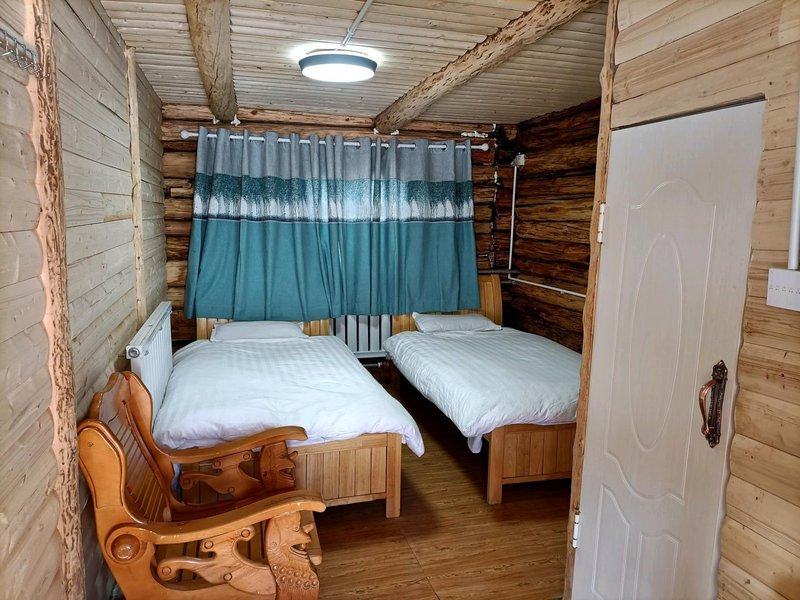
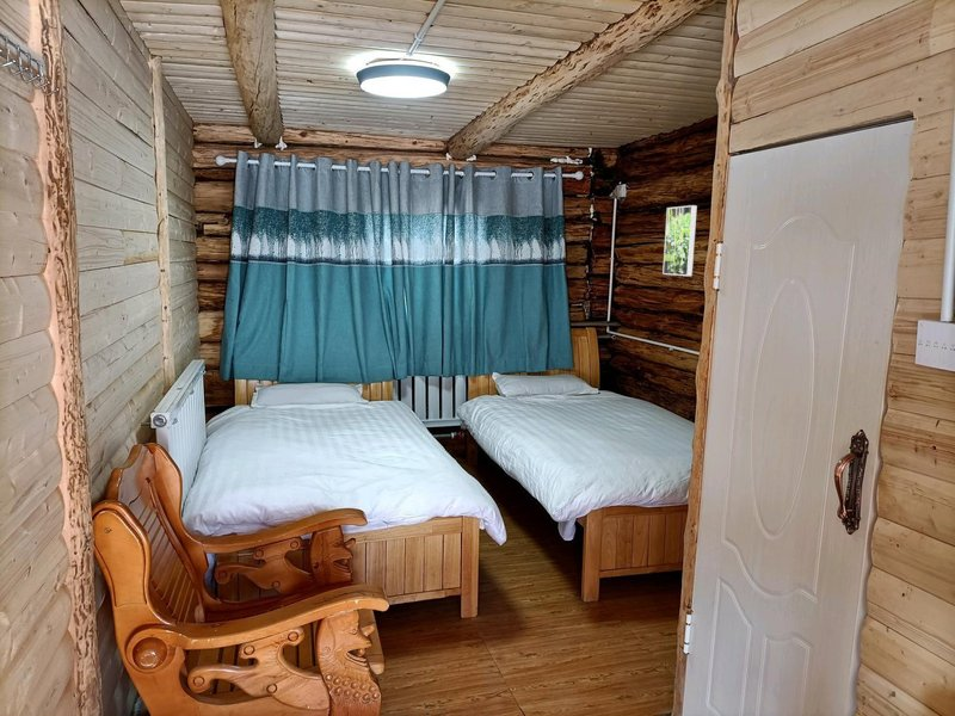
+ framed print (678, 241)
